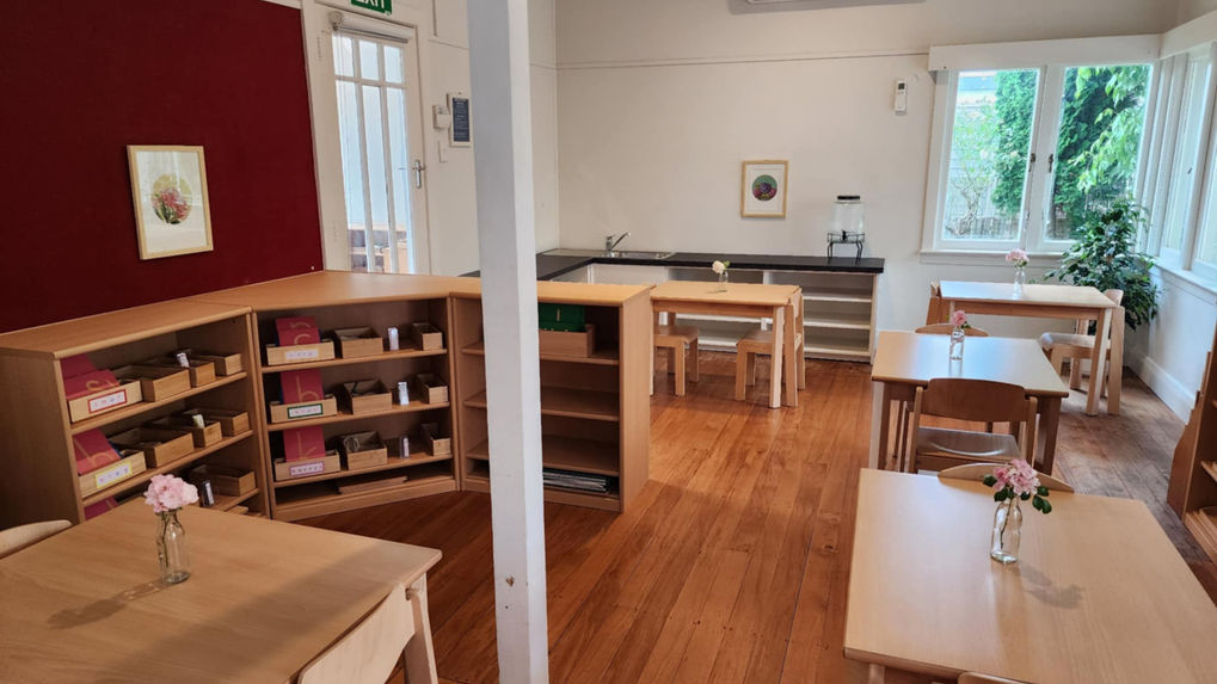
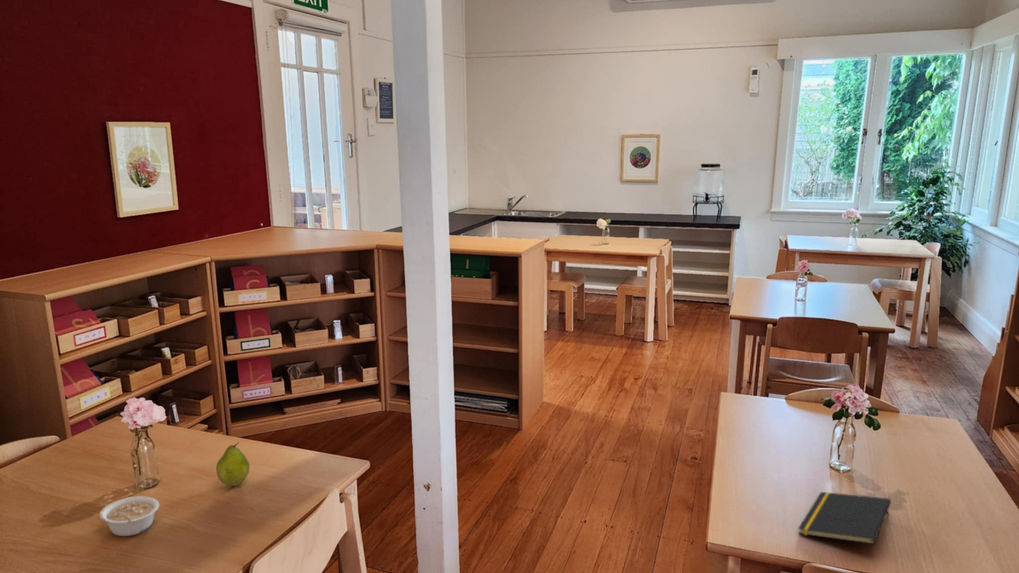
+ notepad (845, 515)
+ fruit (232, 464)
+ legume (132, 516)
